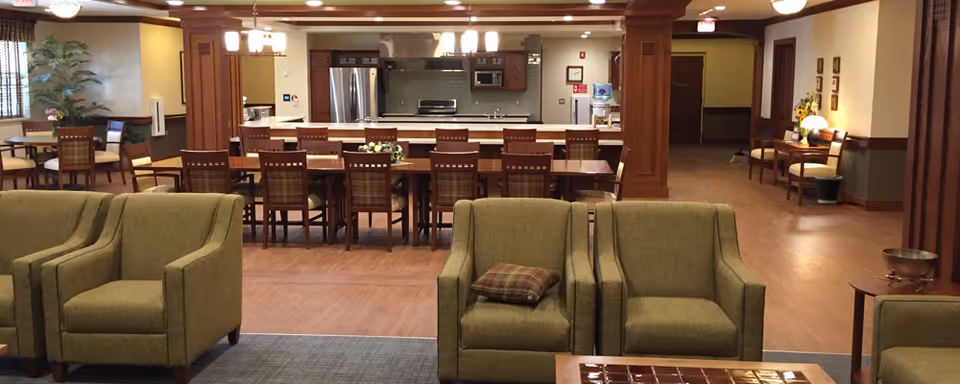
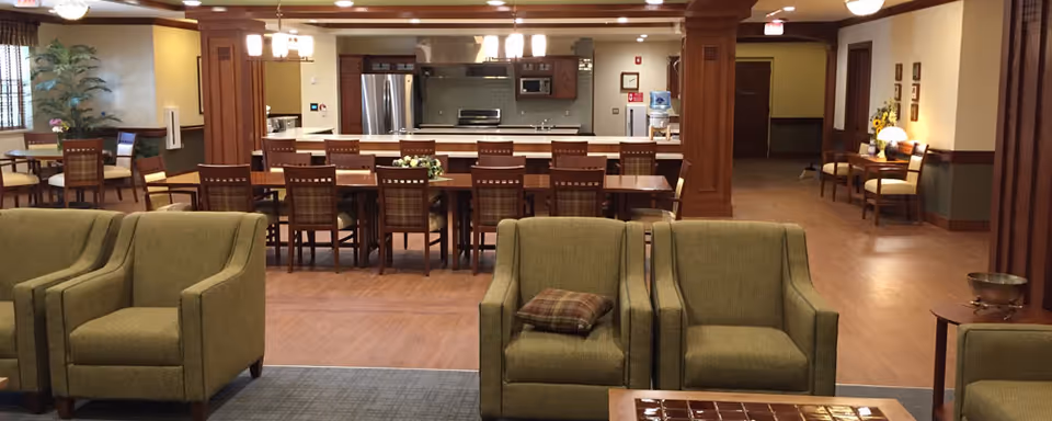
- wastebasket (828, 189)
